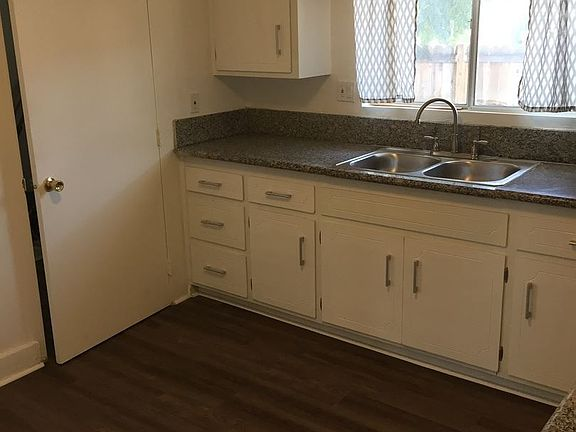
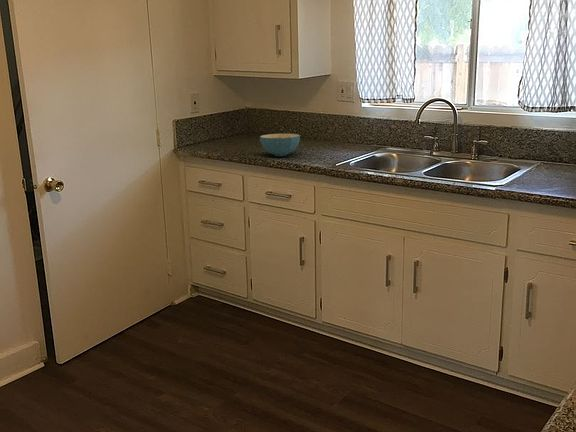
+ cereal bowl (280, 145)
